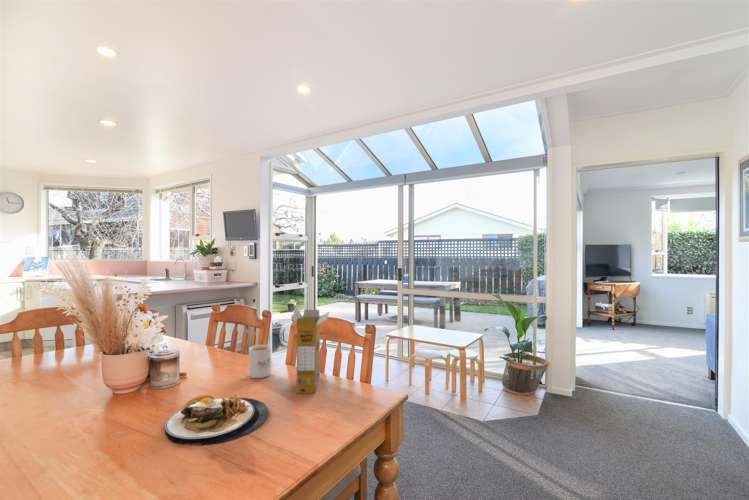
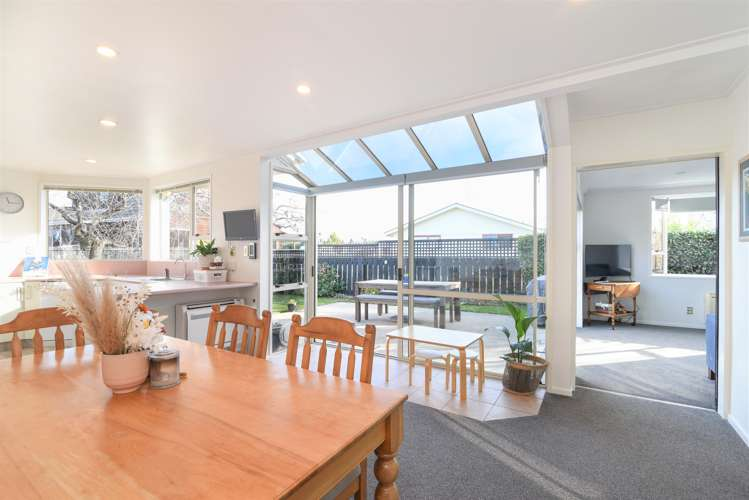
- cereal box (311, 347)
- plate (219, 405)
- mug (262, 359)
